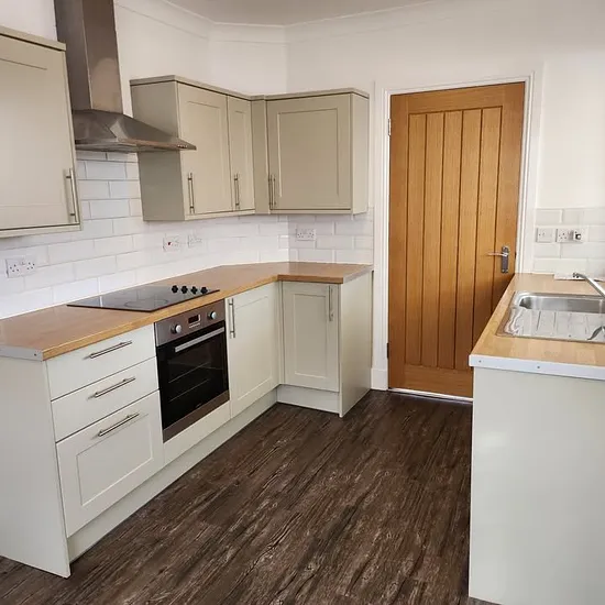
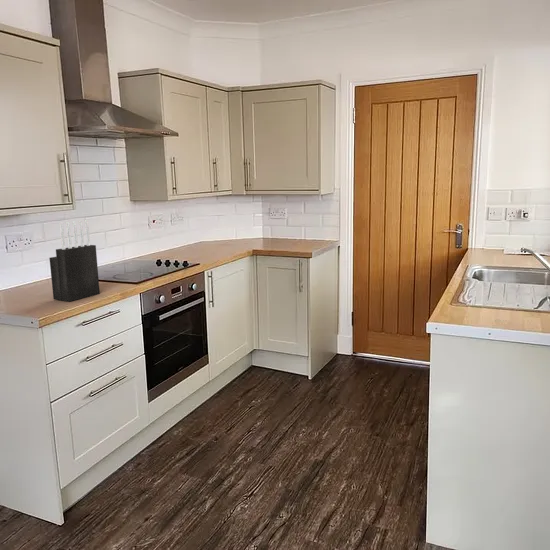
+ knife block (72, 259)
